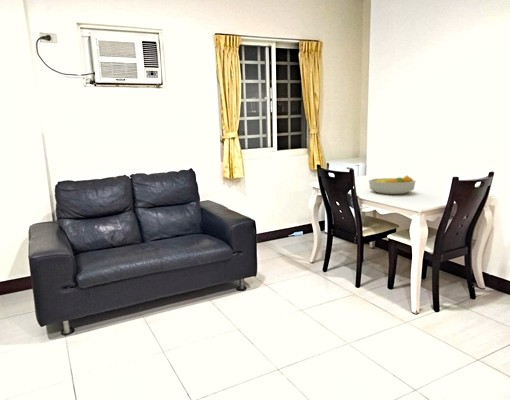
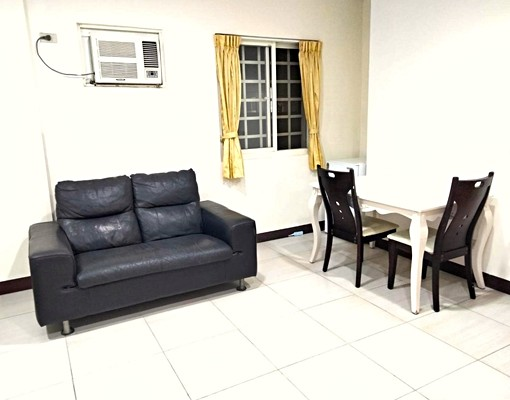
- fruit bowl (391, 183)
